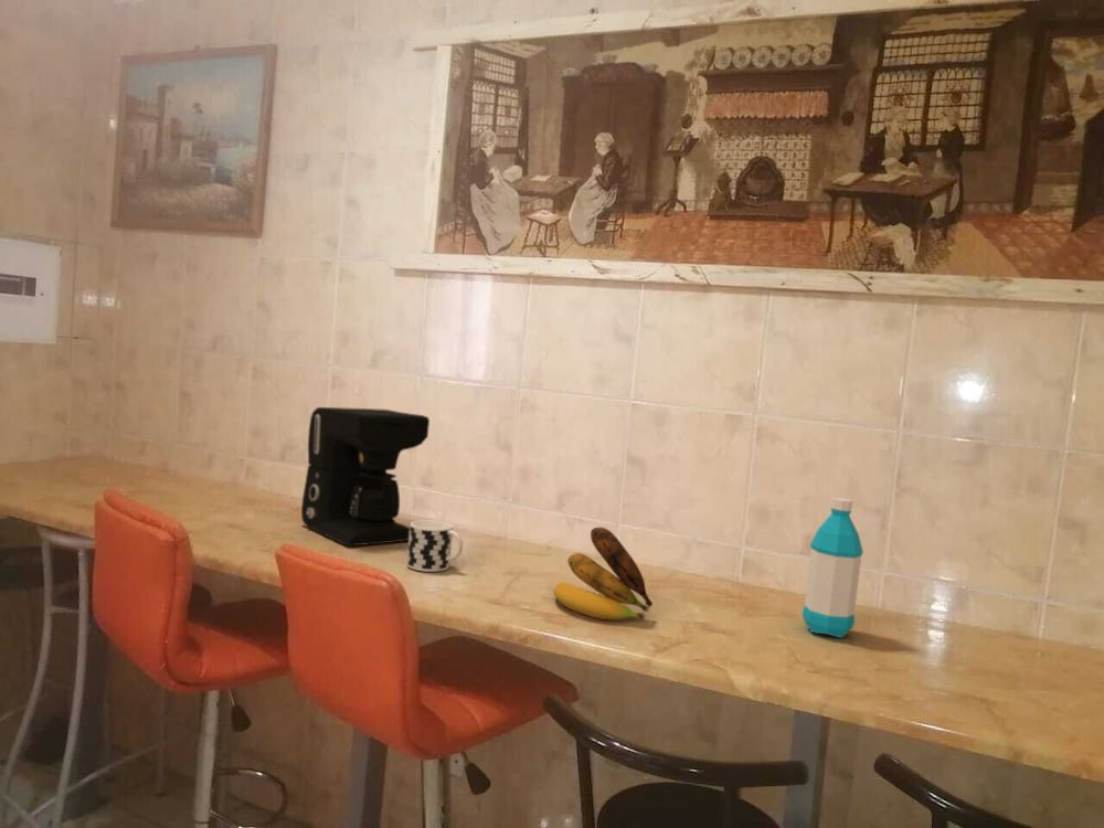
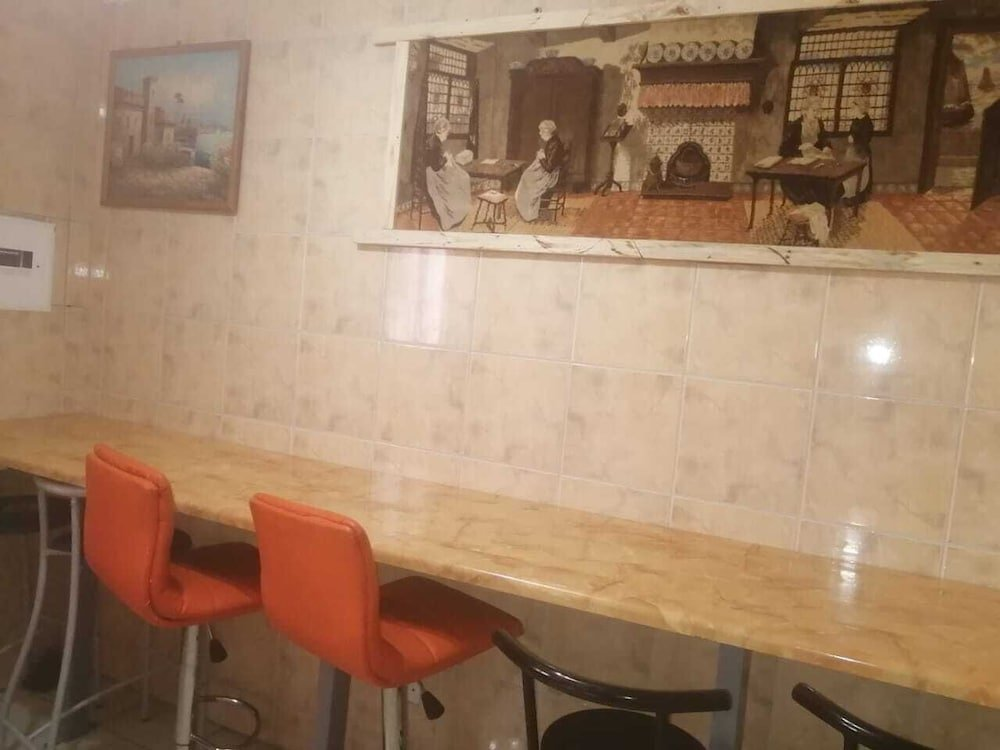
- water bottle (834, 565)
- coffee maker (365, 471)
- cup (436, 546)
- banana (601, 569)
